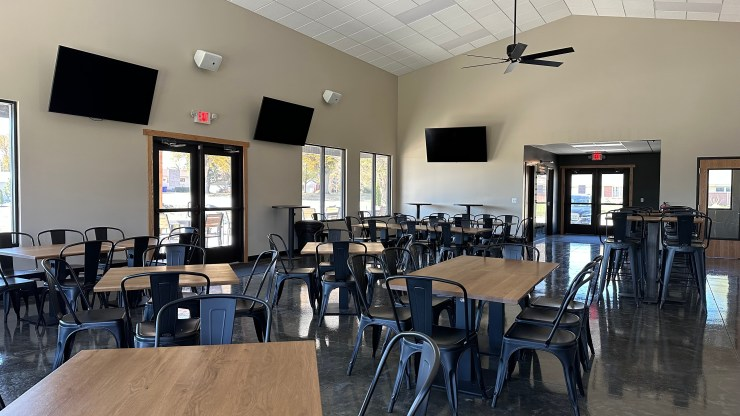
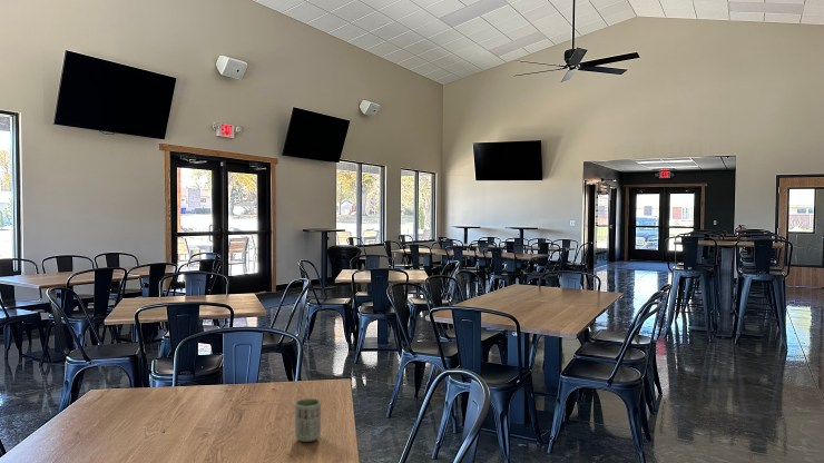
+ cup (307, 420)
